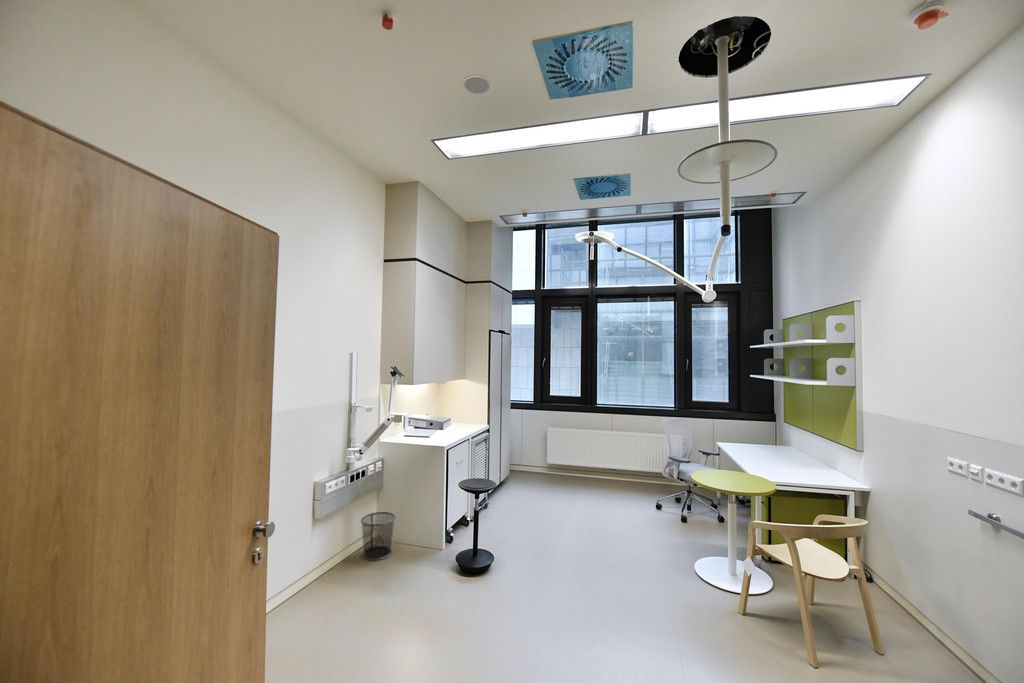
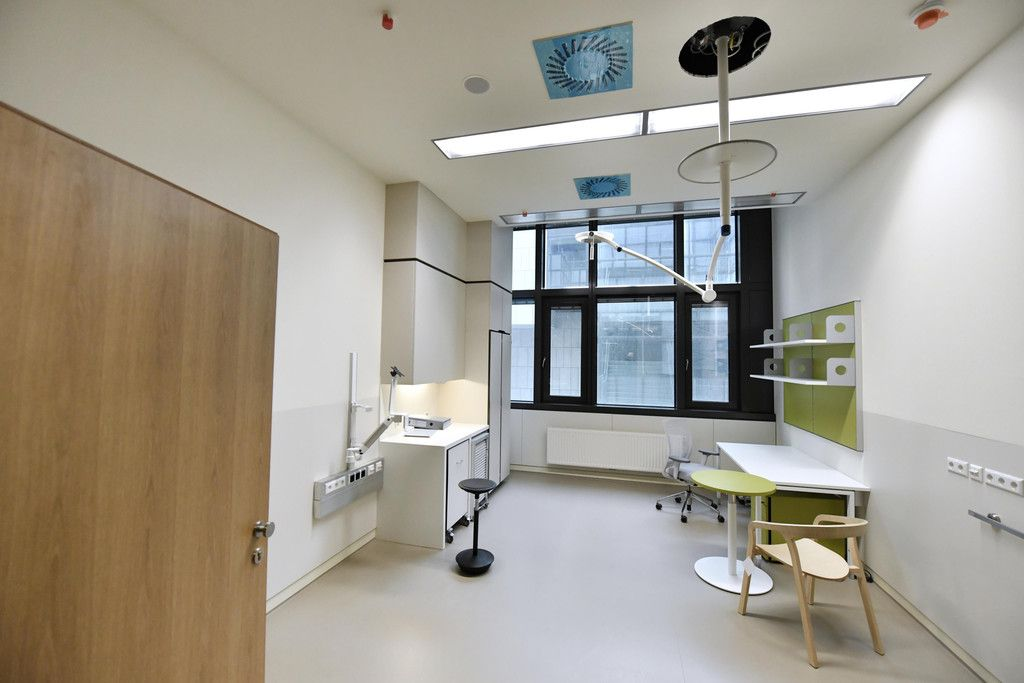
- waste bin (378, 535)
